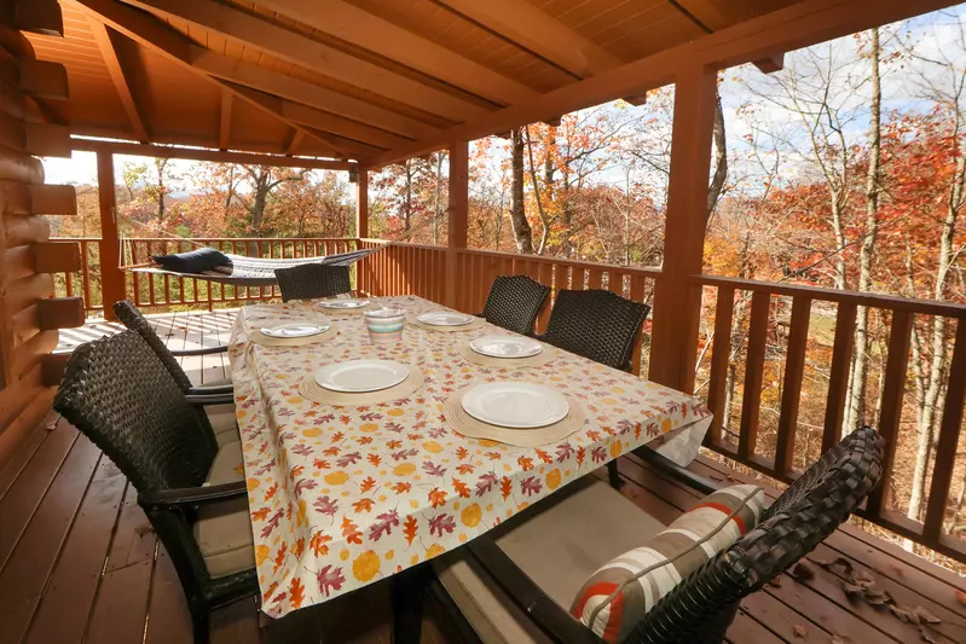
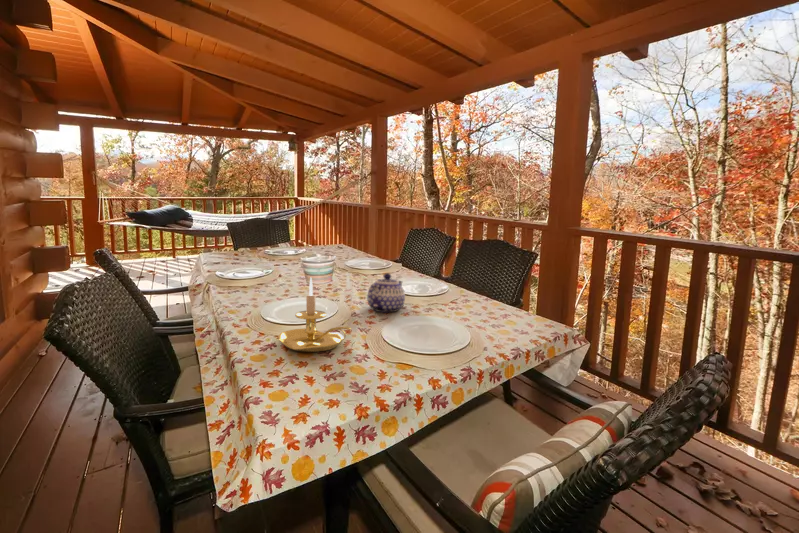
+ candle holder (315, 311)
+ teapot (385, 291)
